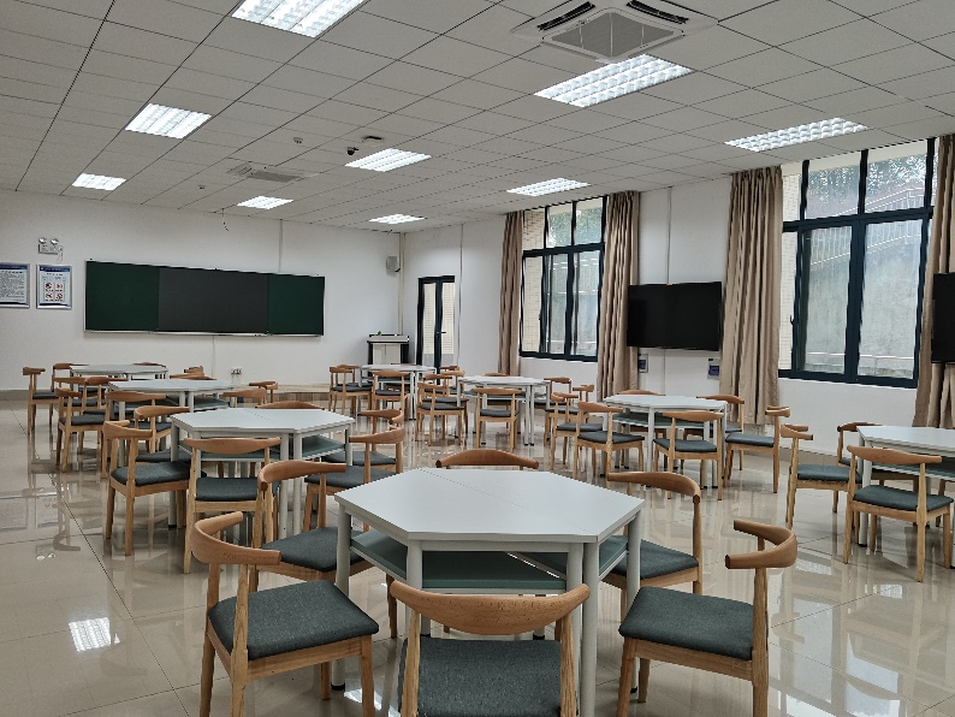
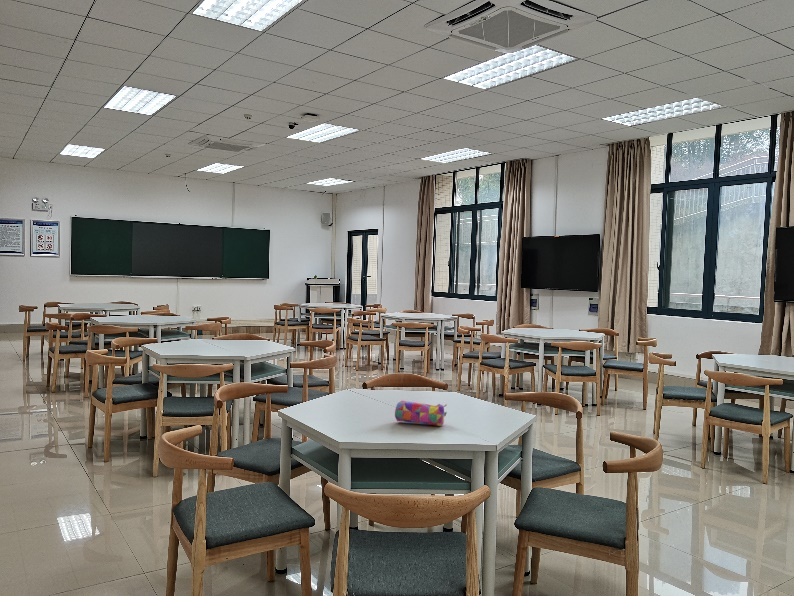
+ pencil case (420, 412)
